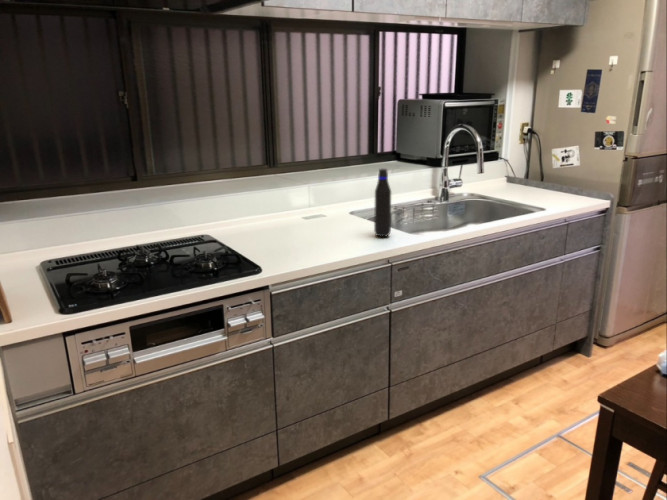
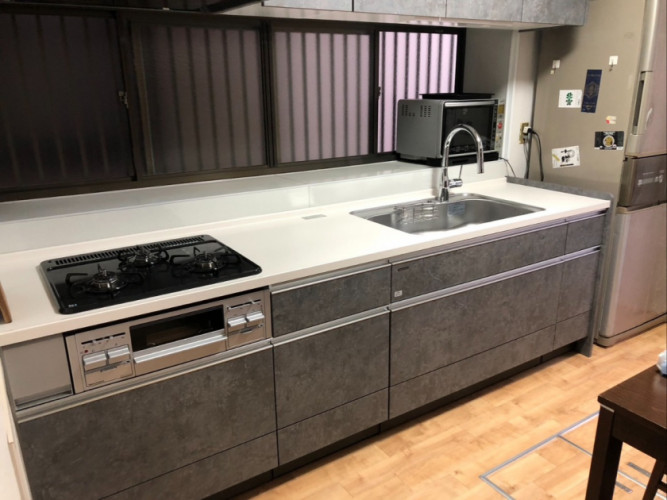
- water bottle (382, 203)
